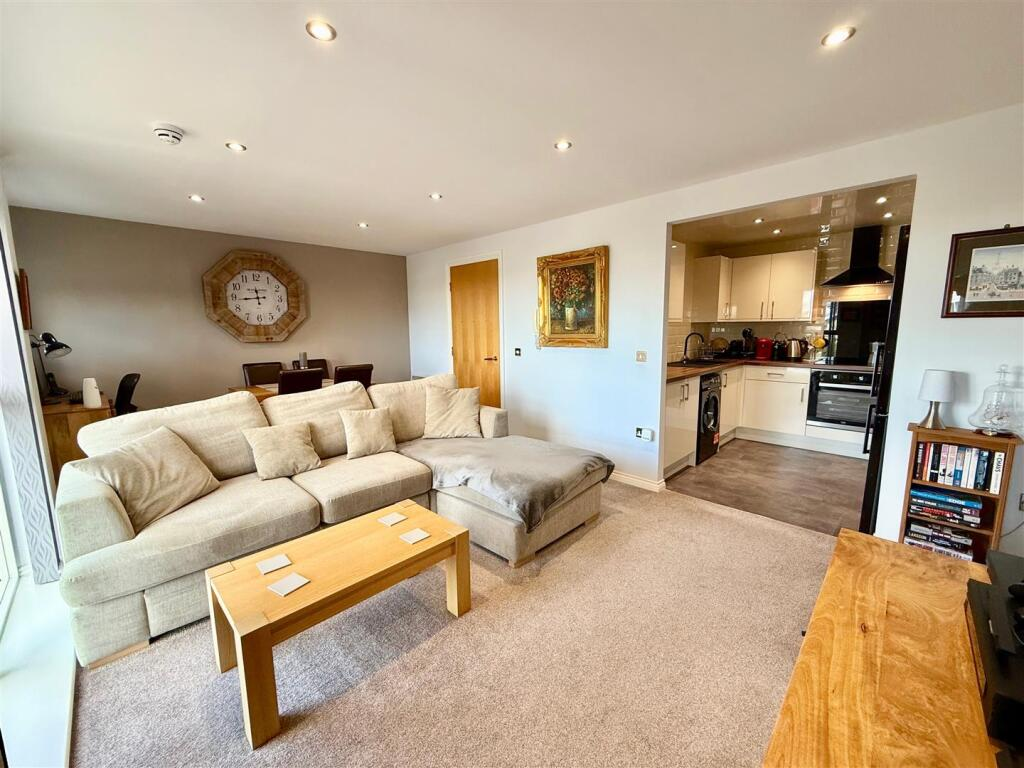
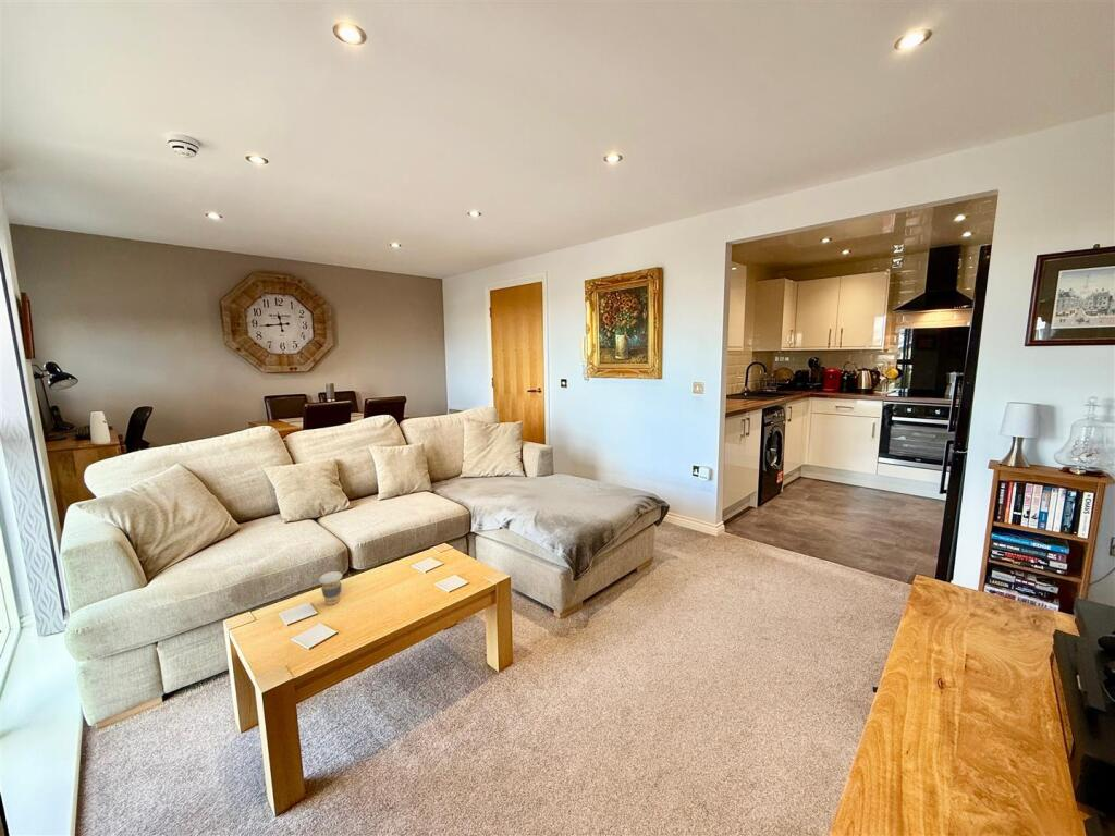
+ coffee cup (331, 588)
